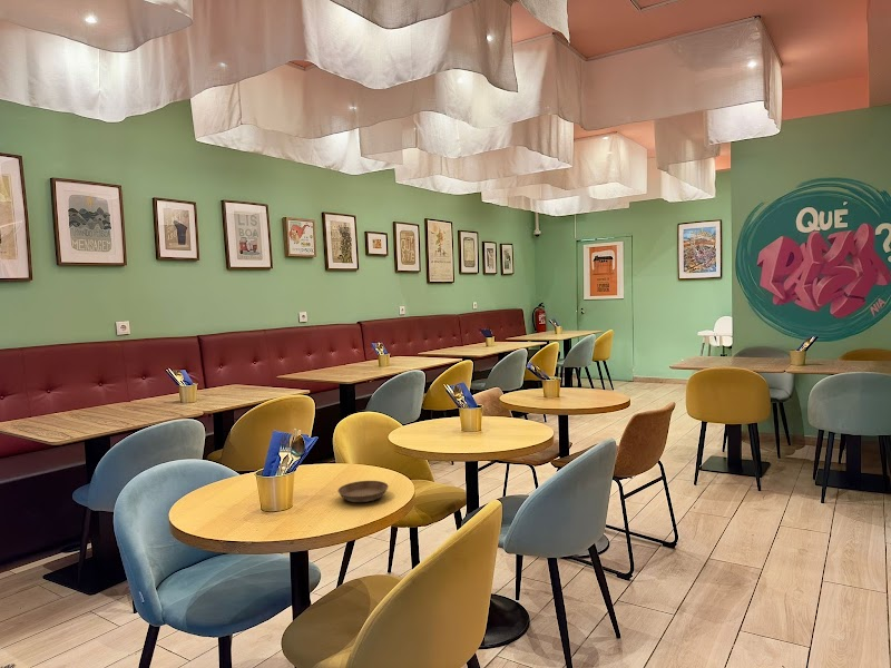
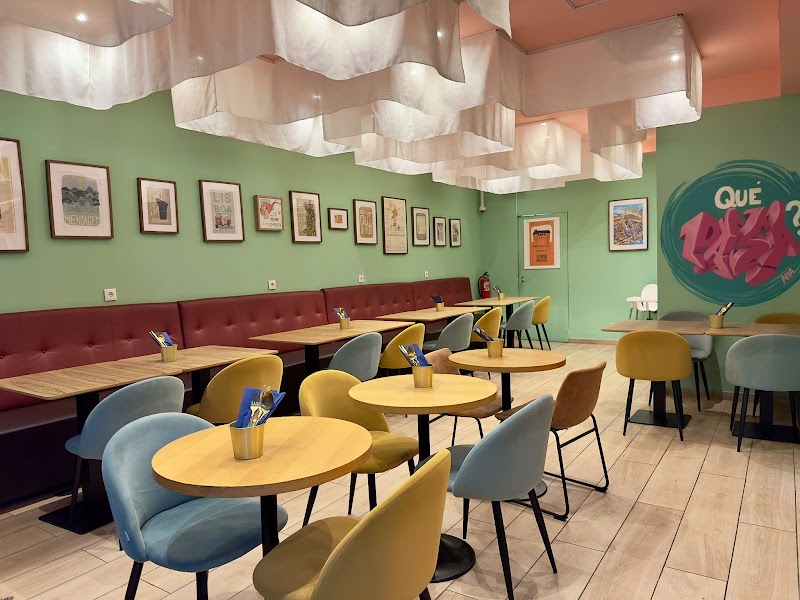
- saucer (363, 492)
